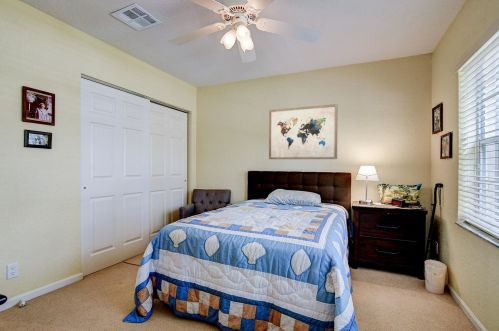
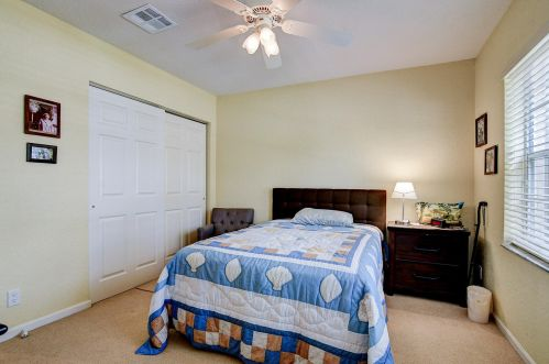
- wall art (301, 133)
